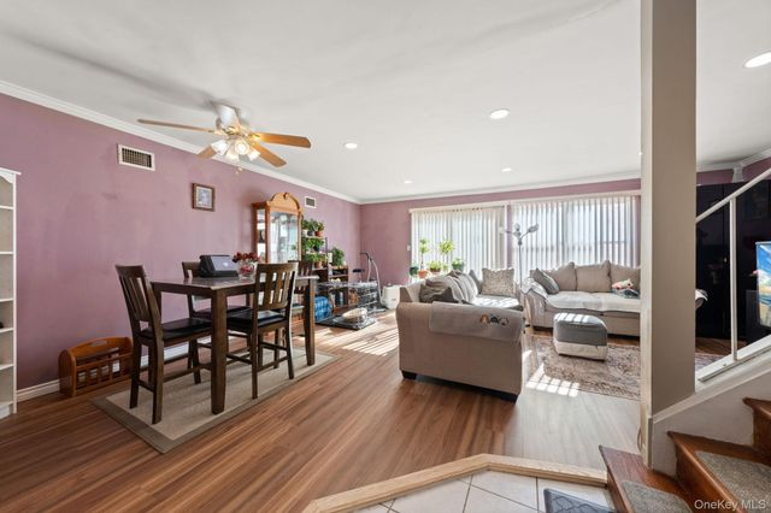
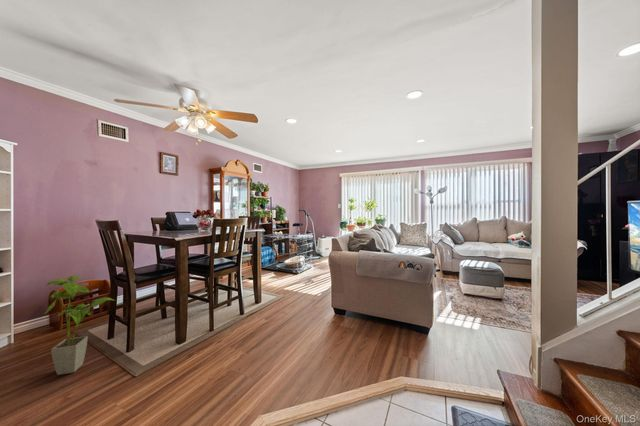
+ house plant (76, 323)
